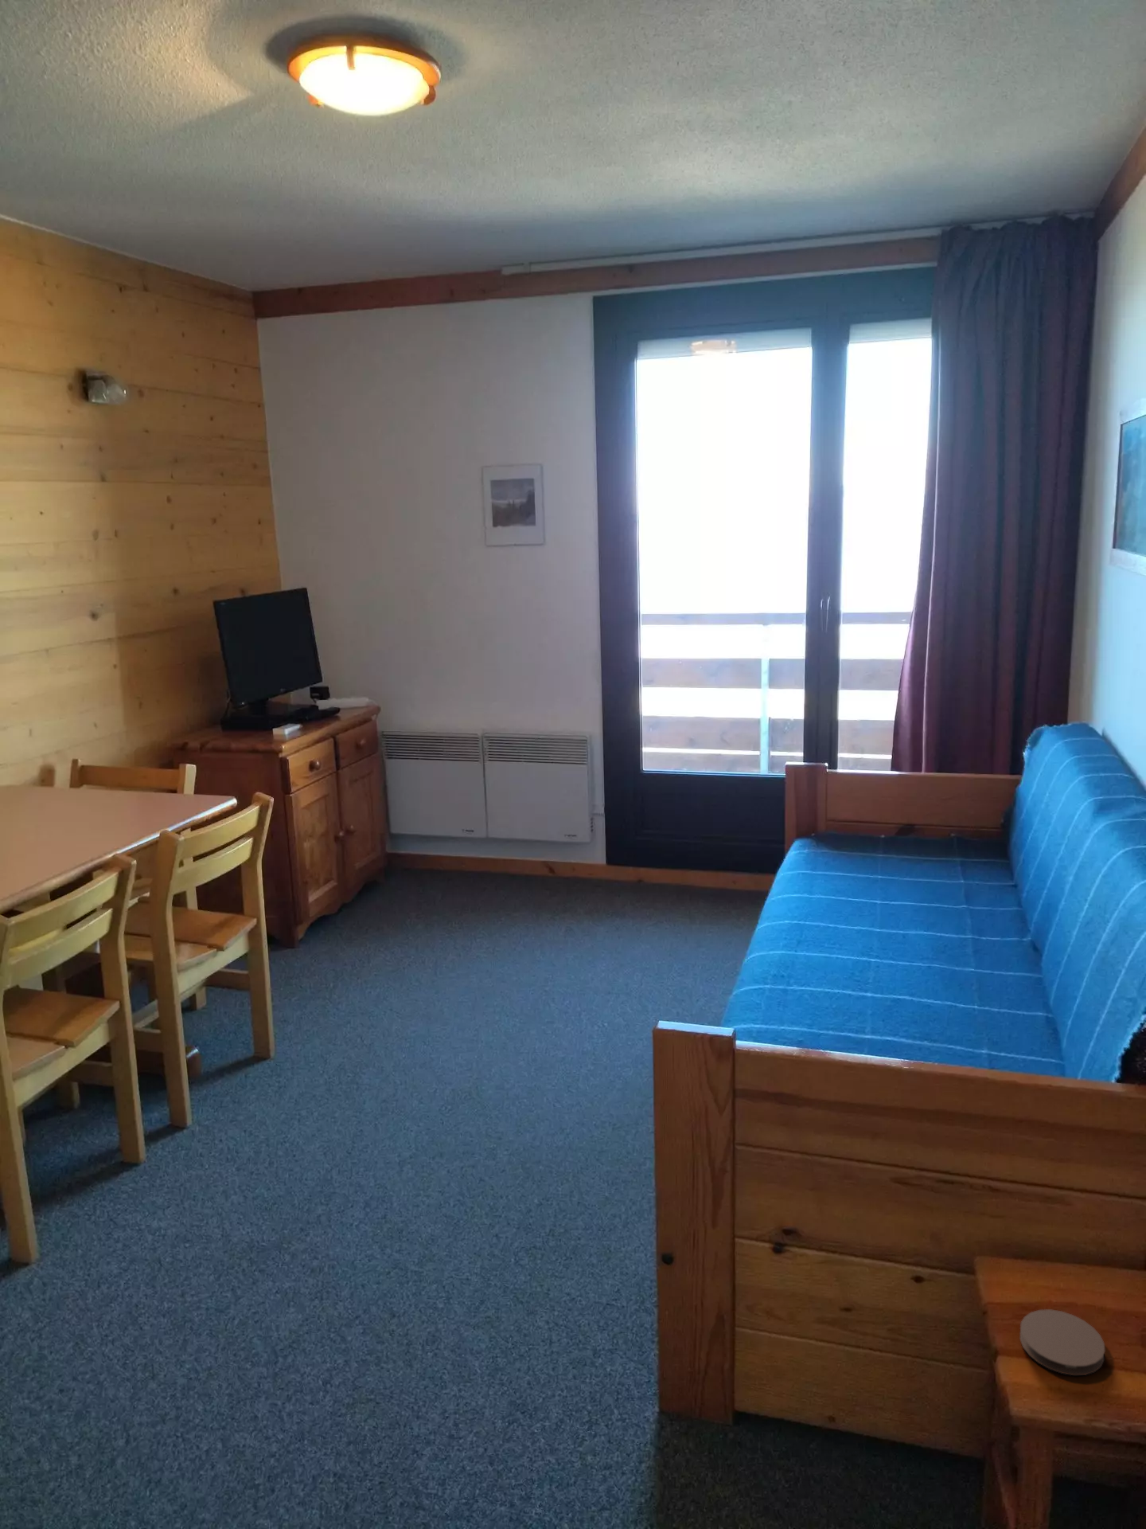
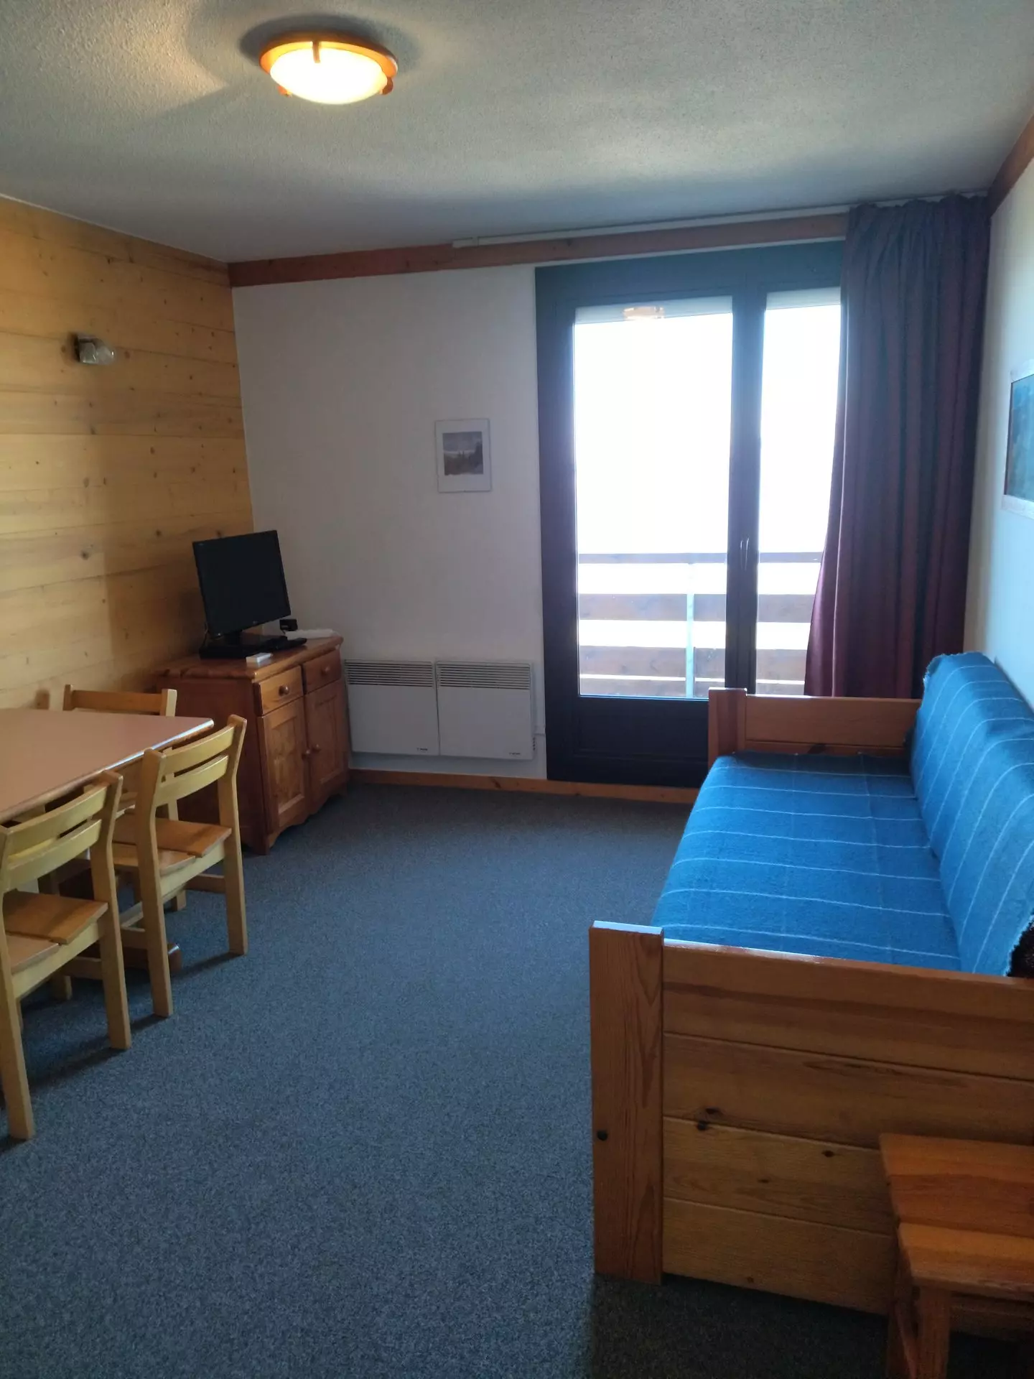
- coaster (1062, 1341)
